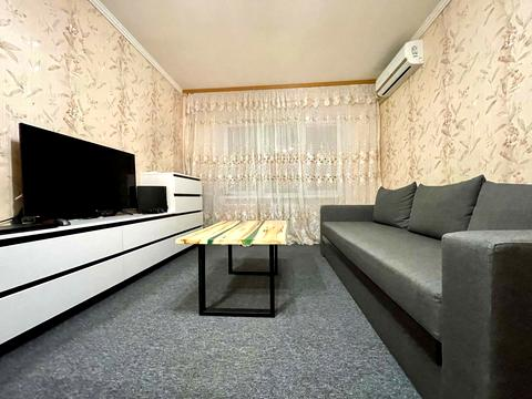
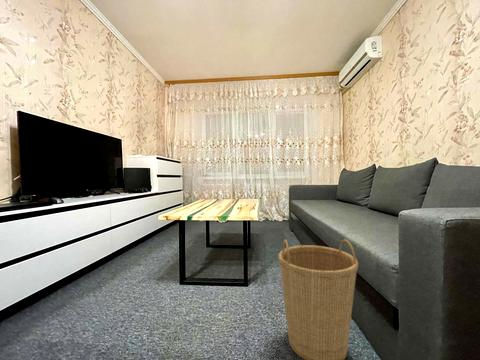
+ basket (316, 291)
